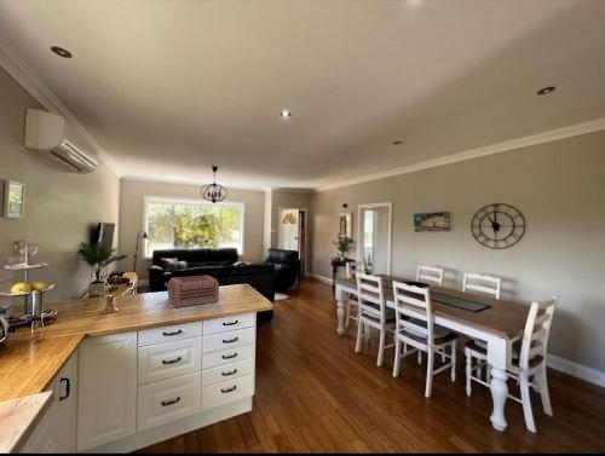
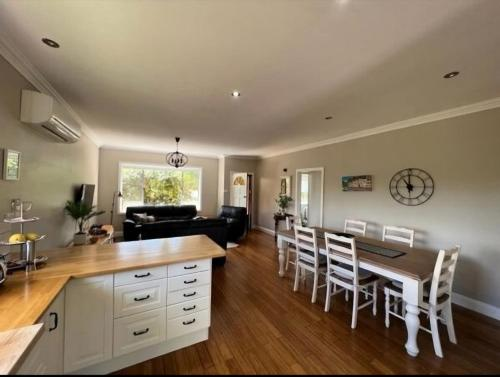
- toaster (190, 289)
- spoon rest (109, 299)
